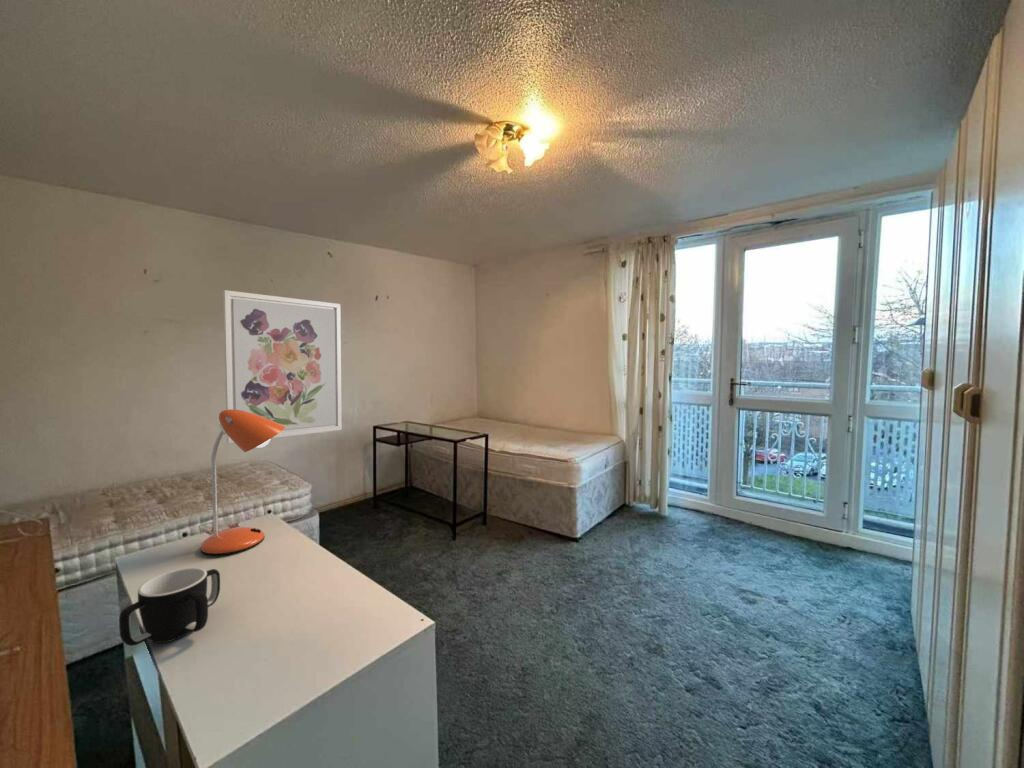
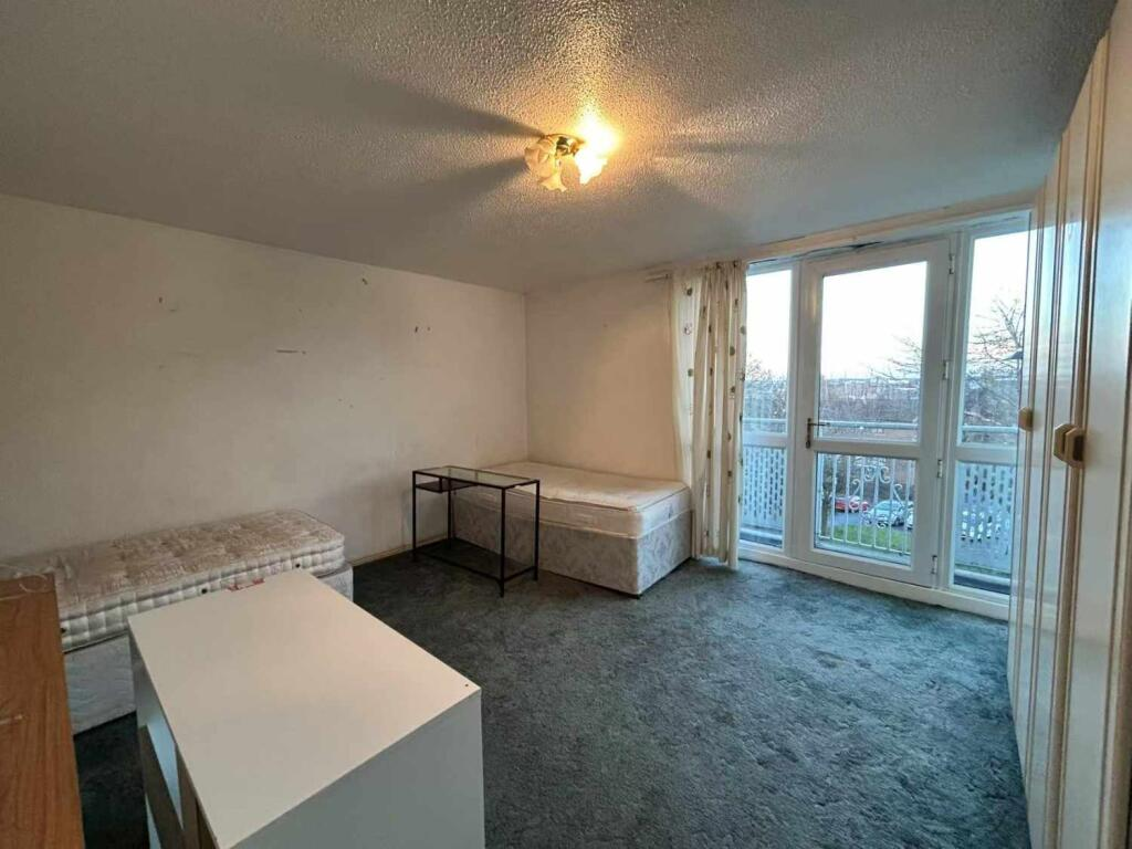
- desk lamp (244, 451)
- wall art (288, 367)
- mug (174, 605)
